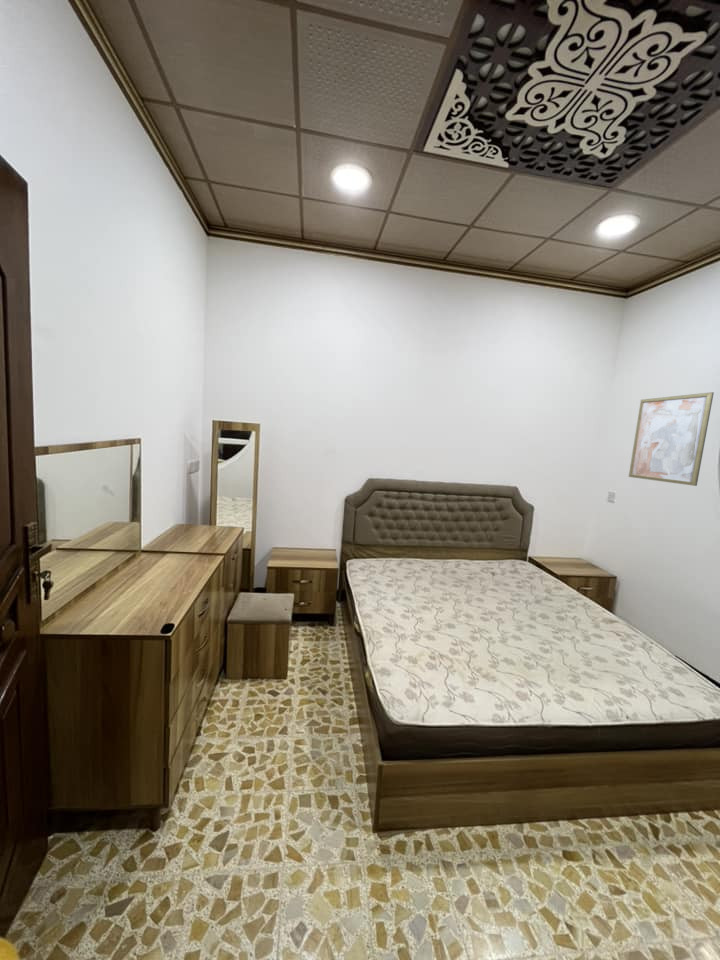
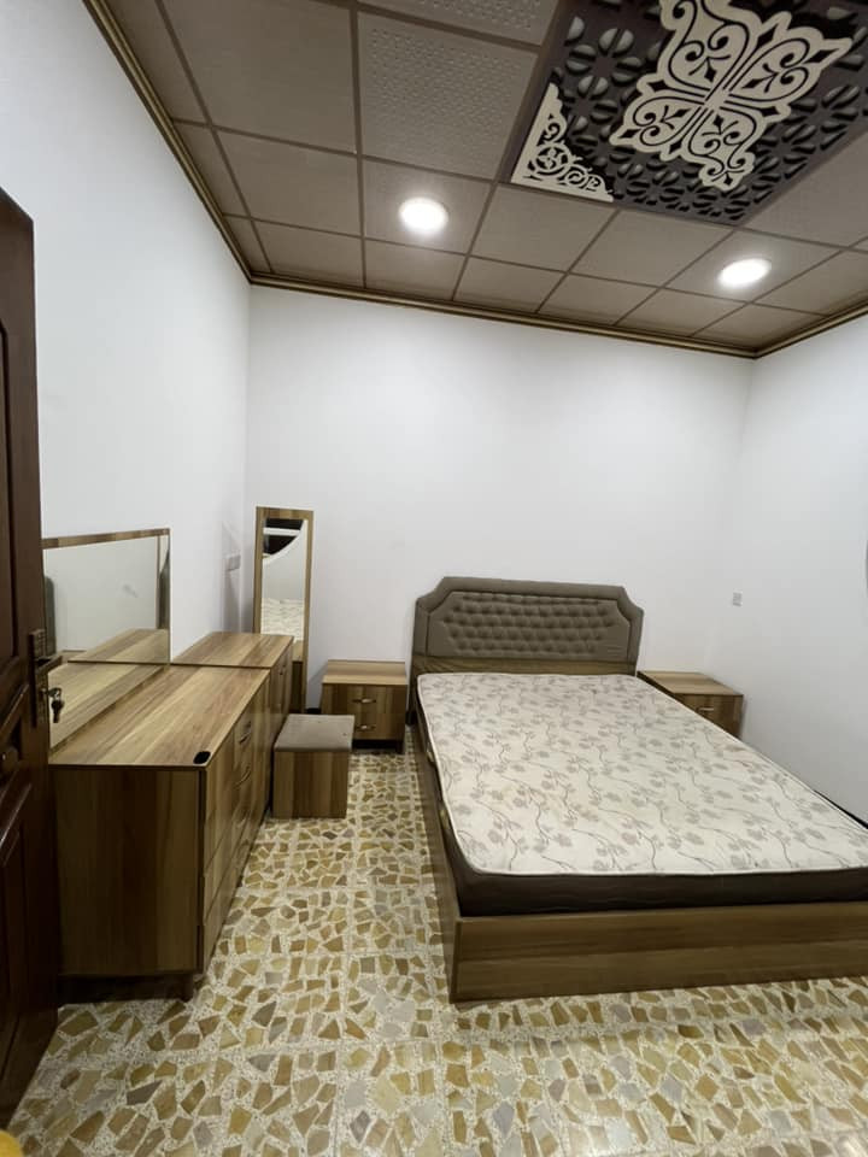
- wall art (666, 439)
